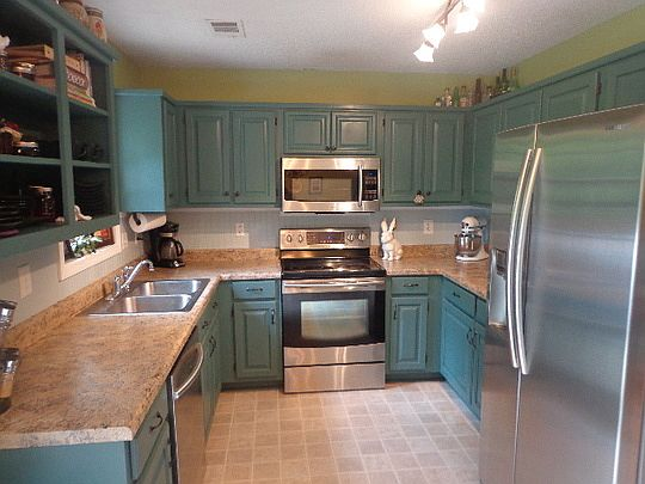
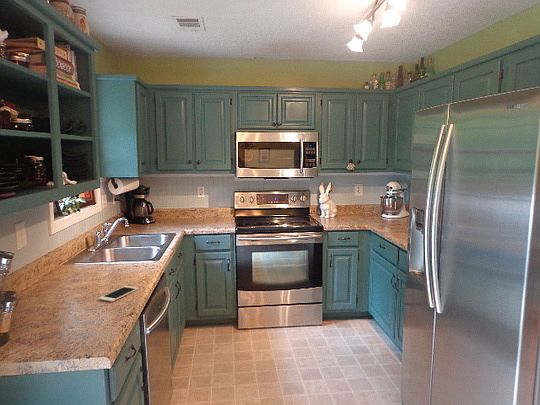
+ cell phone (119, 293)
